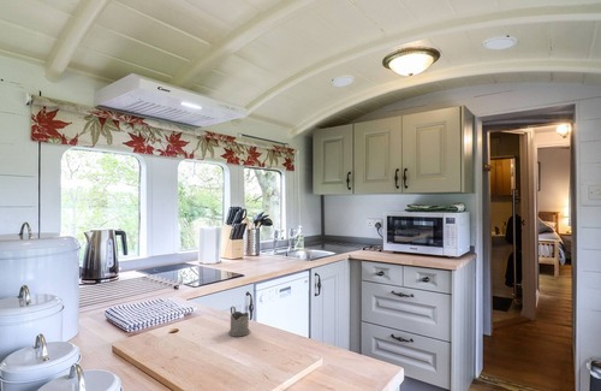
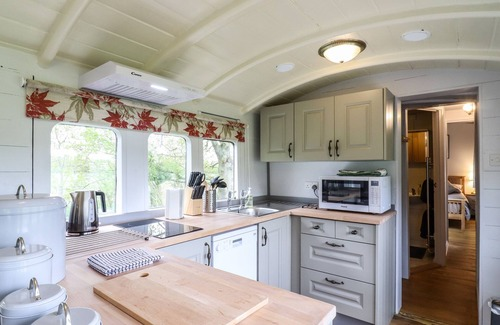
- tea glass holder (238, 316)
